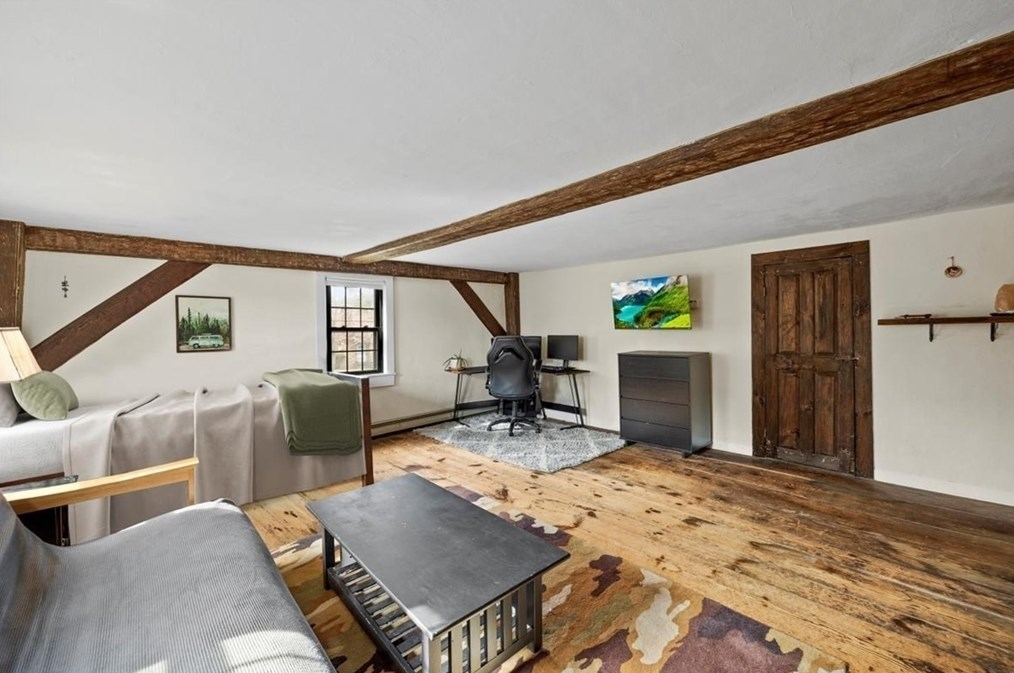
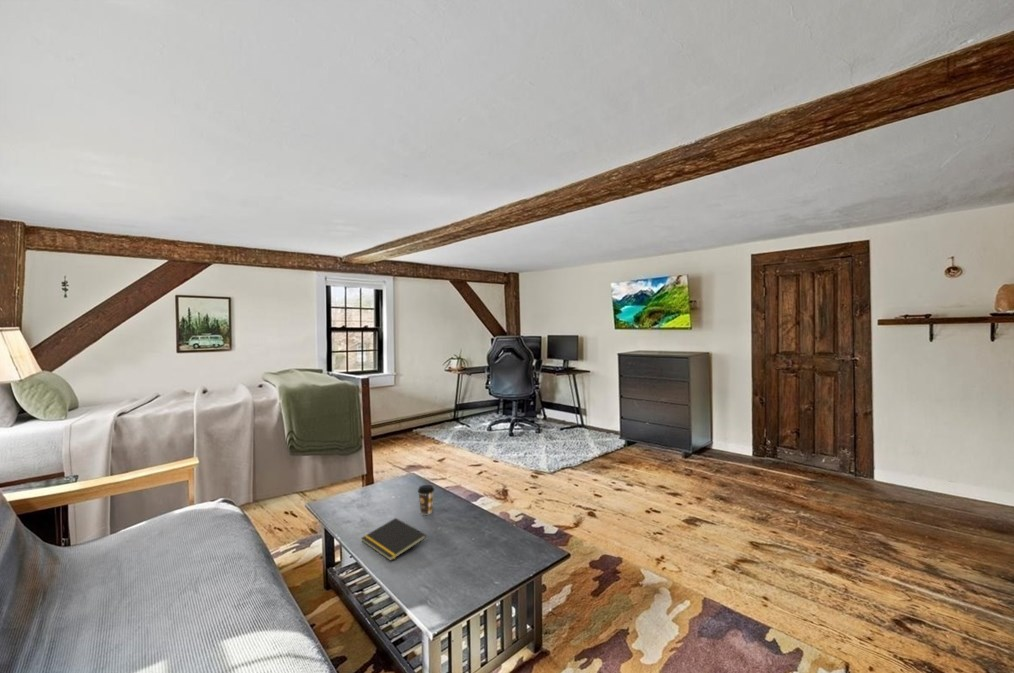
+ notepad (393, 537)
+ coffee cup (426, 499)
